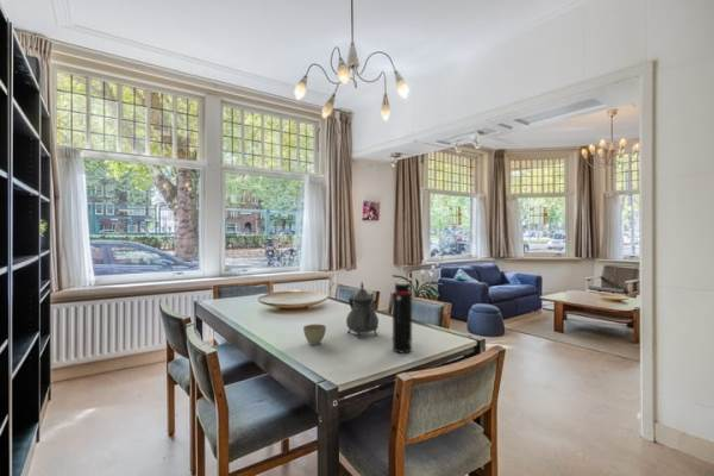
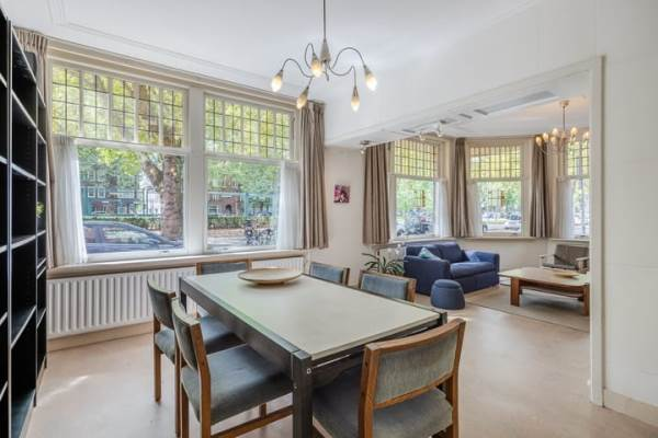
- teapot (362, 307)
- water bottle (401, 317)
- flower pot (314, 334)
